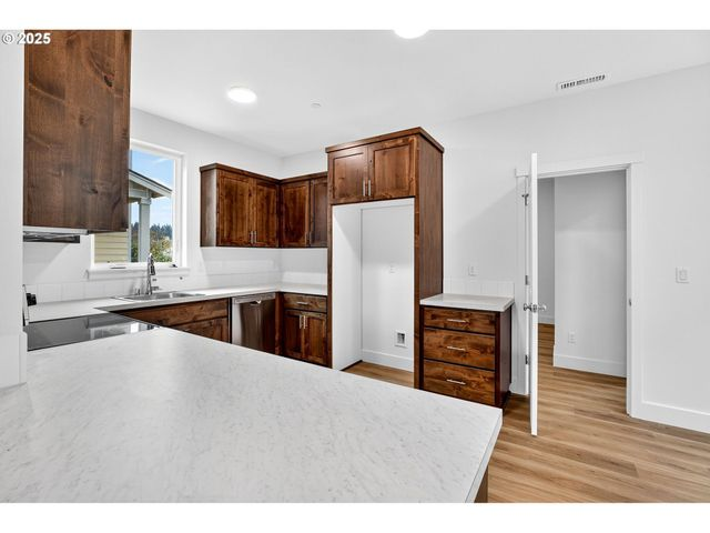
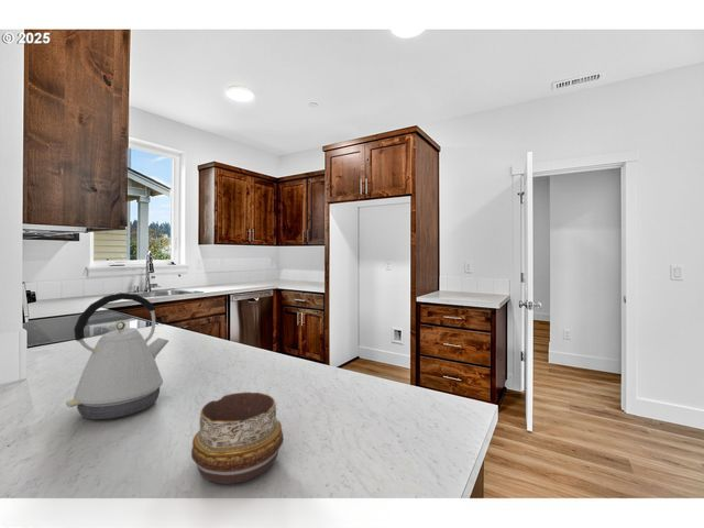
+ decorative bowl (239, 433)
+ kettle (123, 349)
